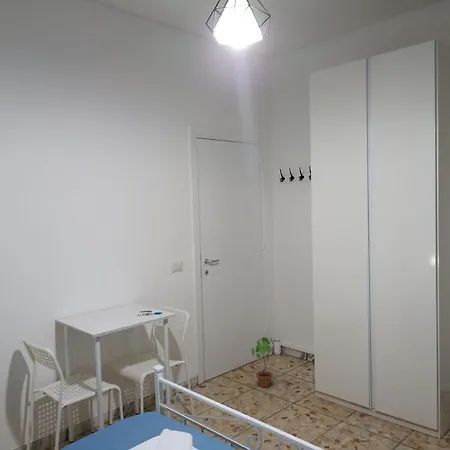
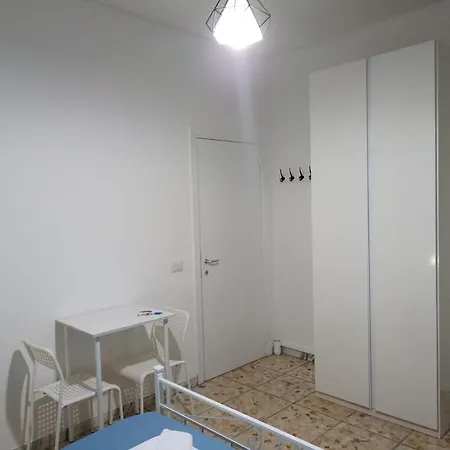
- potted plant (264, 361)
